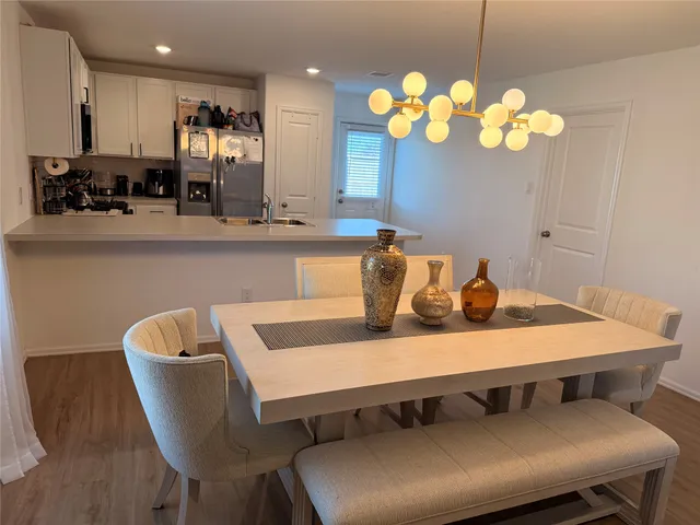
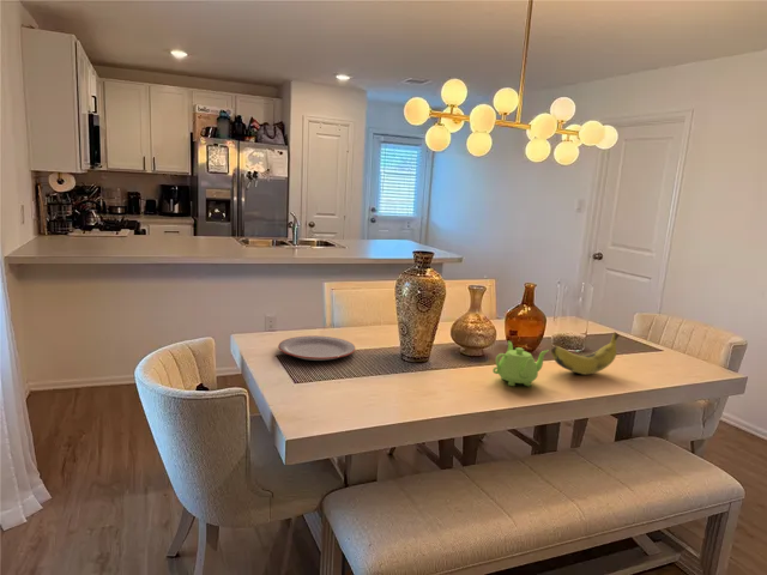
+ plate (316, 349)
+ banana (584, 355)
+ teapot (520, 364)
